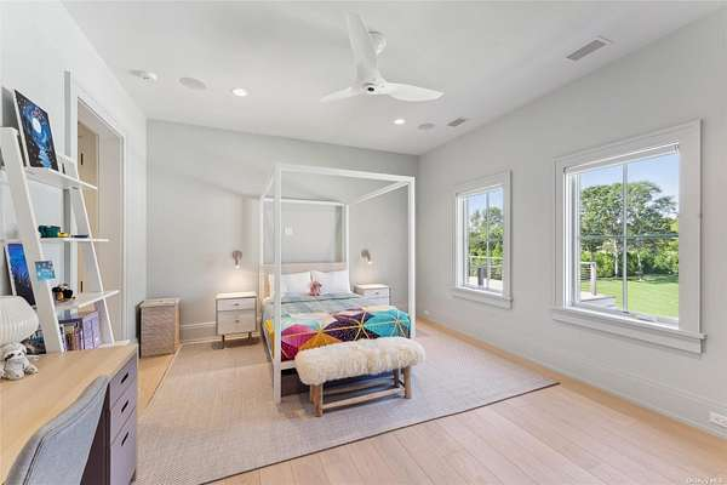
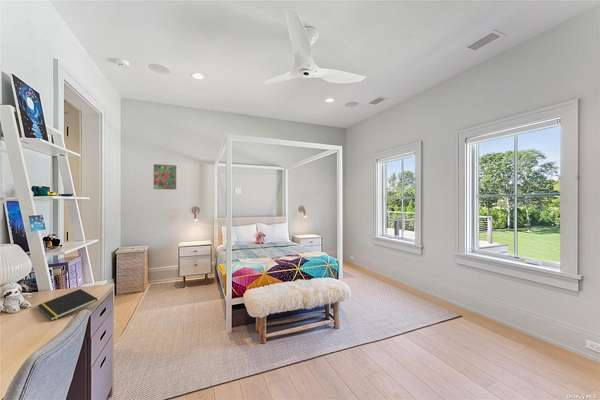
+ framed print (165, 177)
+ notepad (67, 303)
